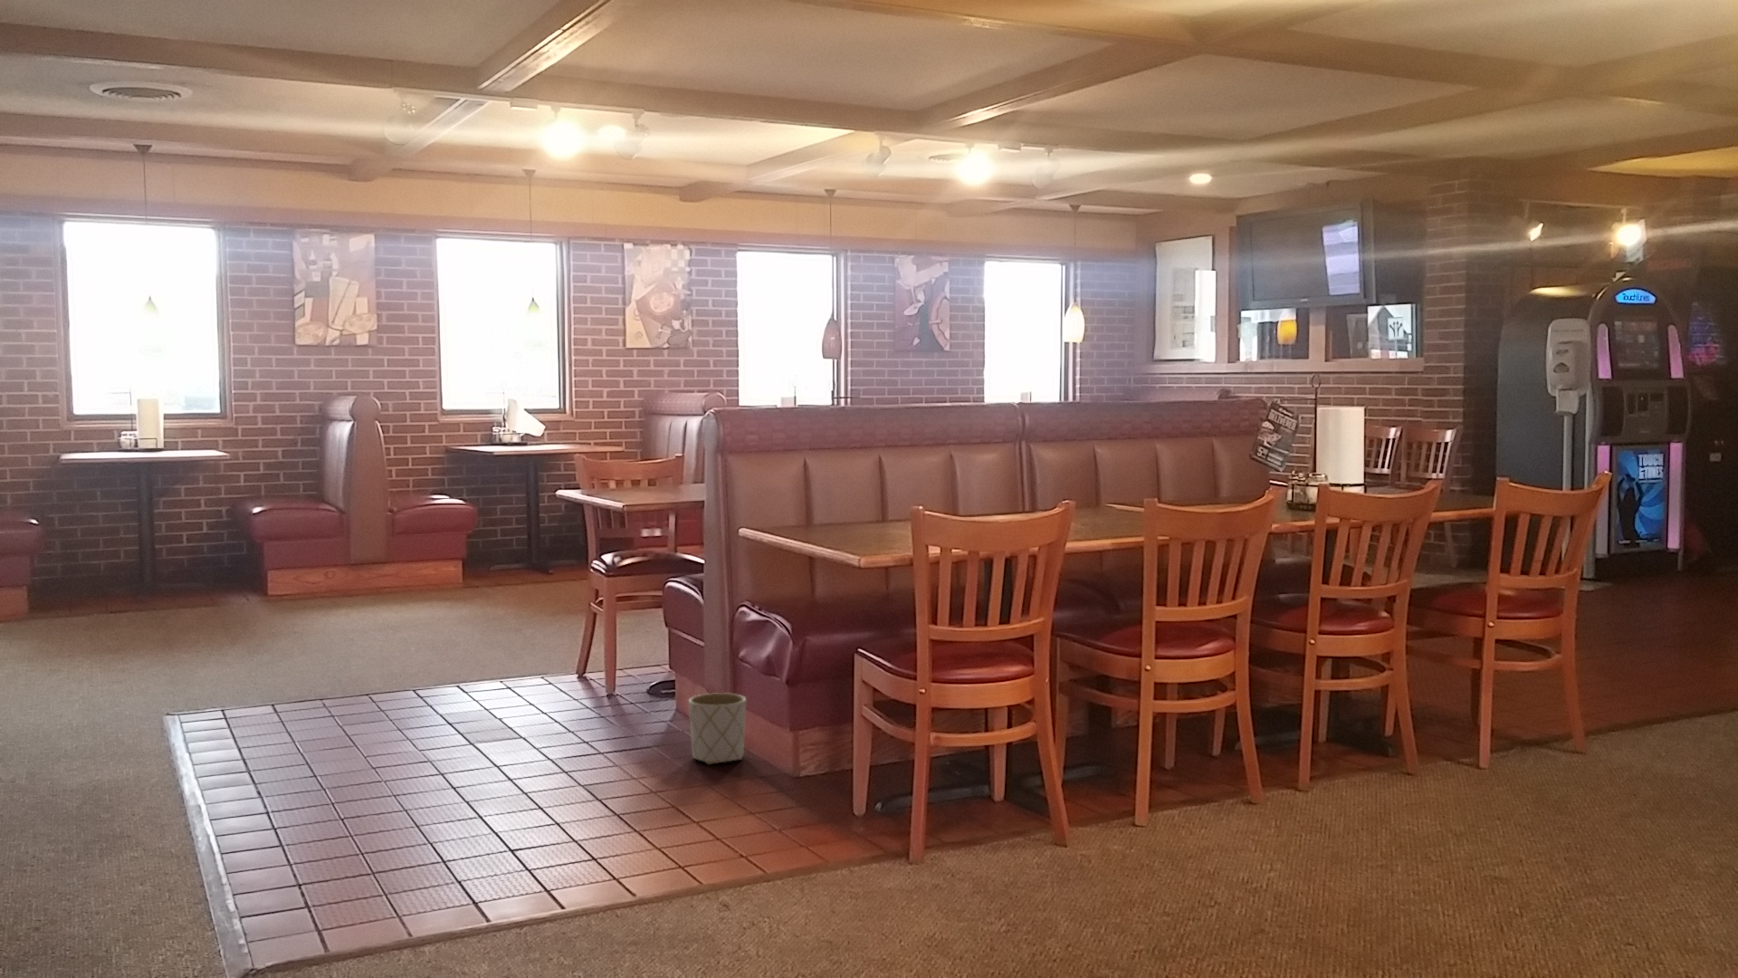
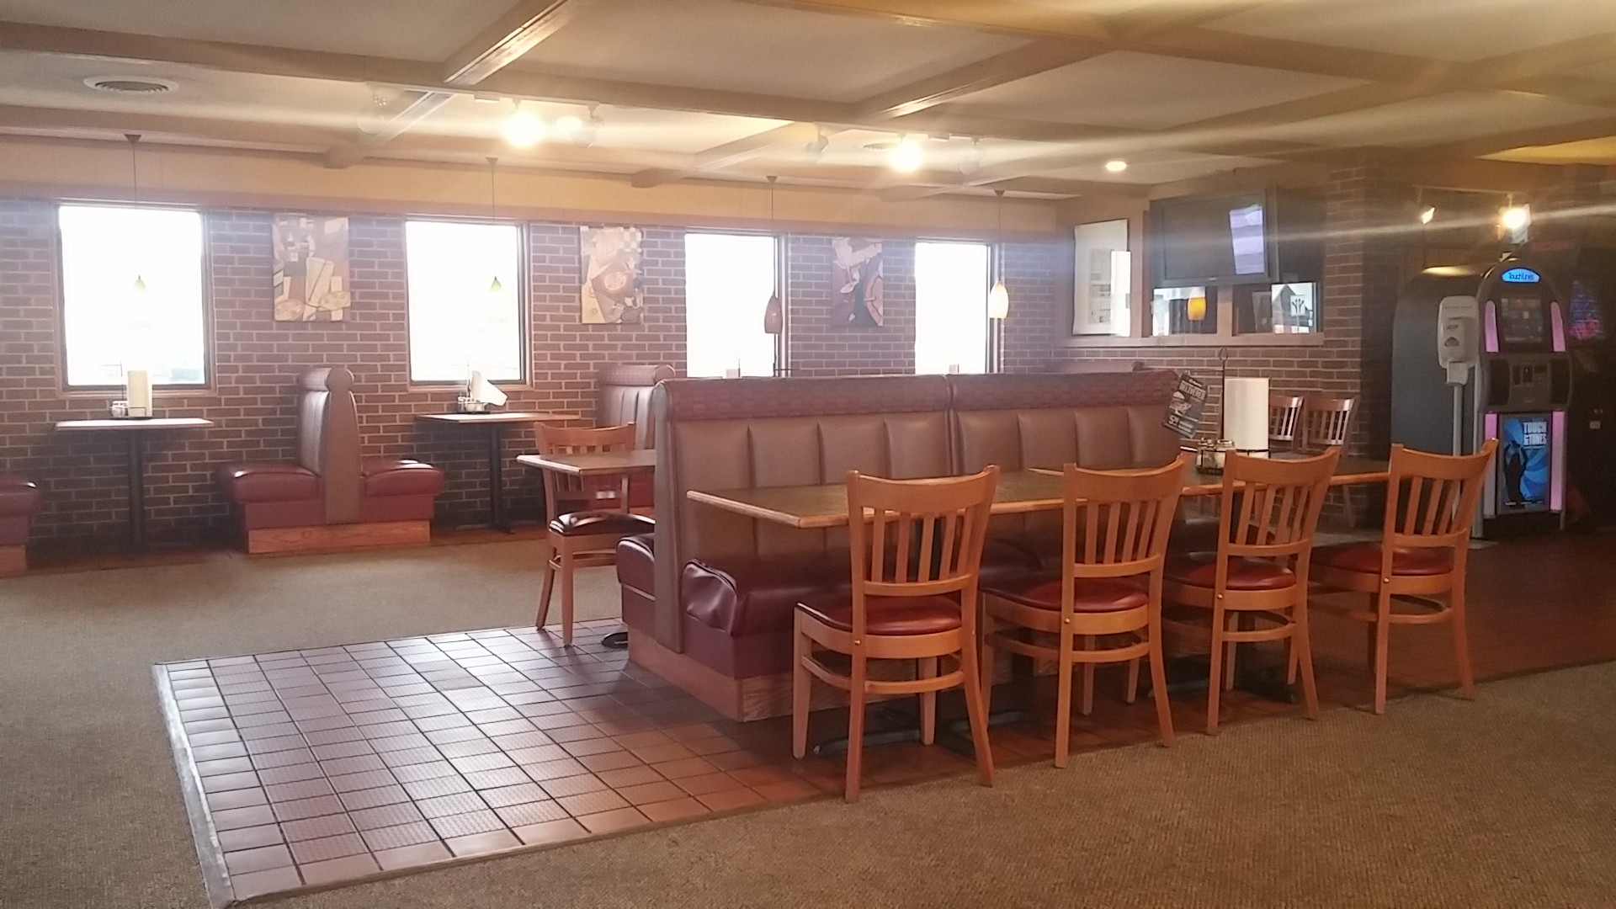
- planter (717, 728)
